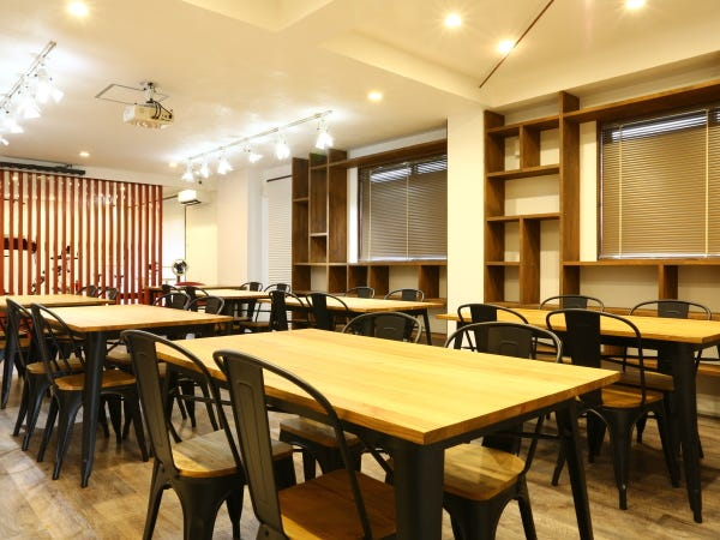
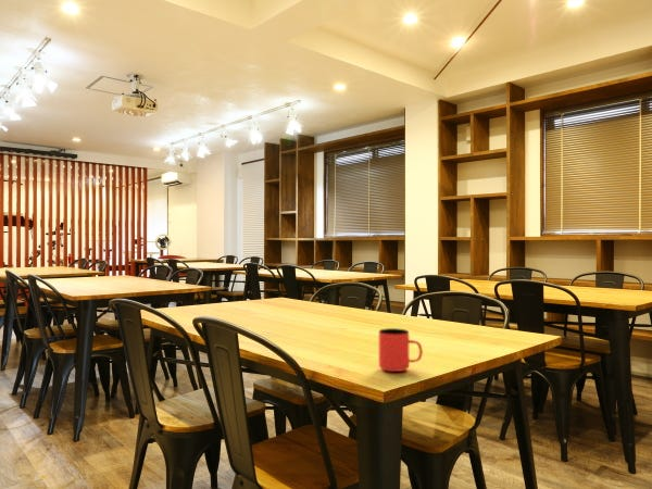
+ cup (400, 350)
